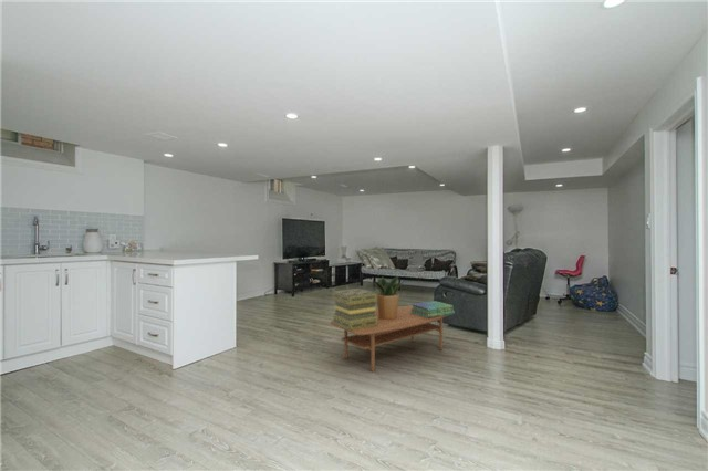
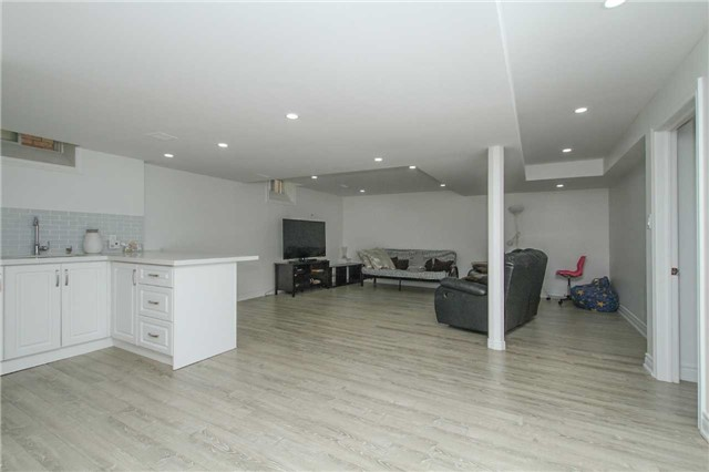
- stack of books (431, 308)
- potted plant (385, 296)
- coffee table (395, 335)
- decorative box (354, 307)
